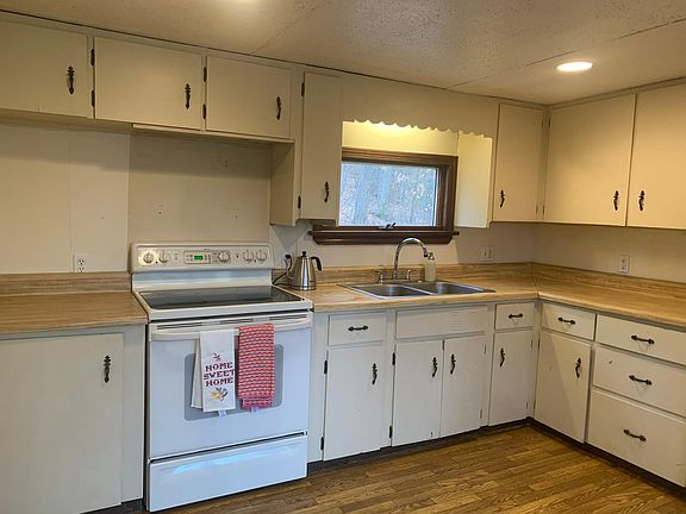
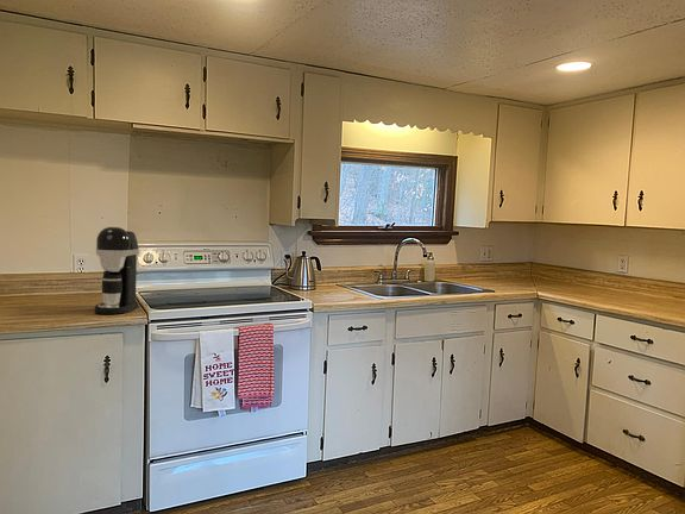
+ coffee maker (118, 268)
